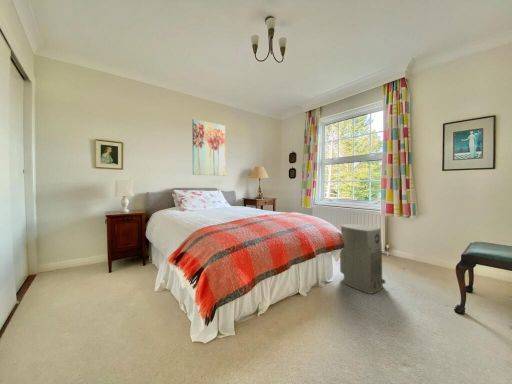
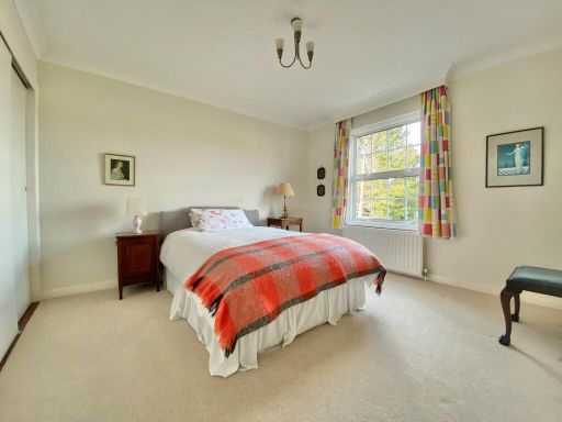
- wall art (209, 149)
- air purifier (360, 255)
